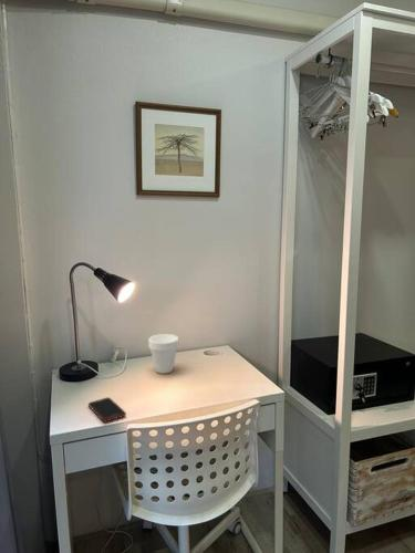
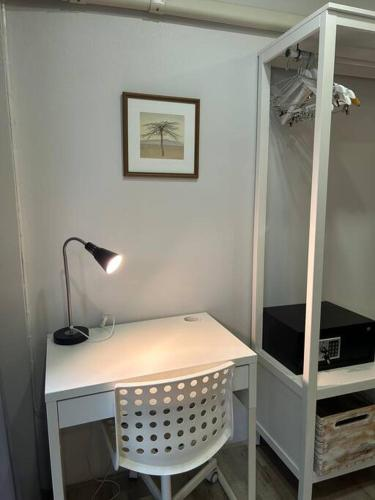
- cell phone (106, 409)
- cup (164, 354)
